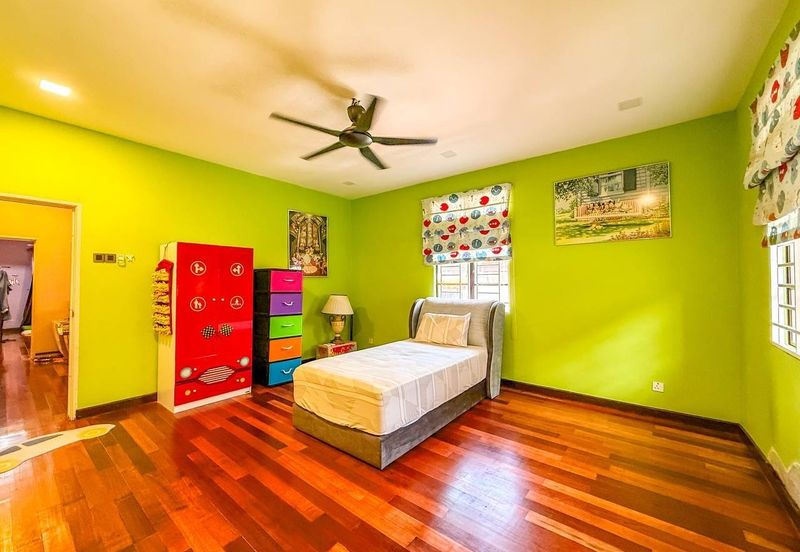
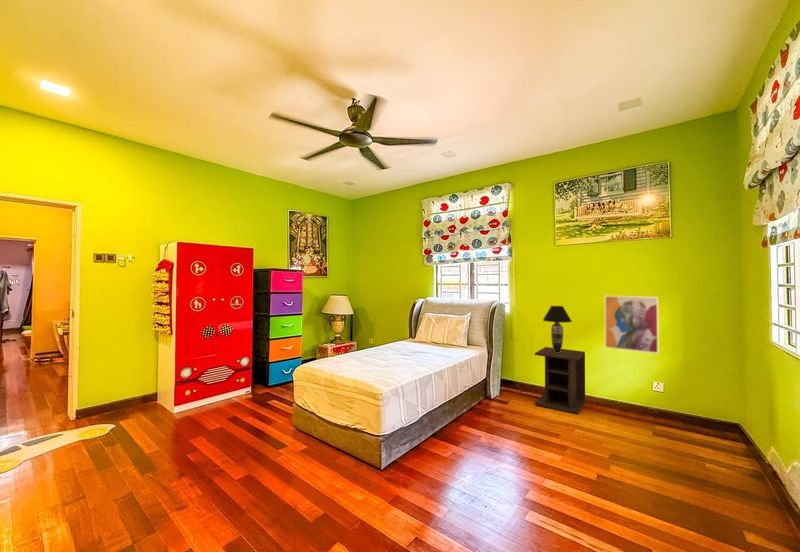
+ nightstand (560, 377)
+ wall art (630, 323)
+ table lamp (557, 329)
